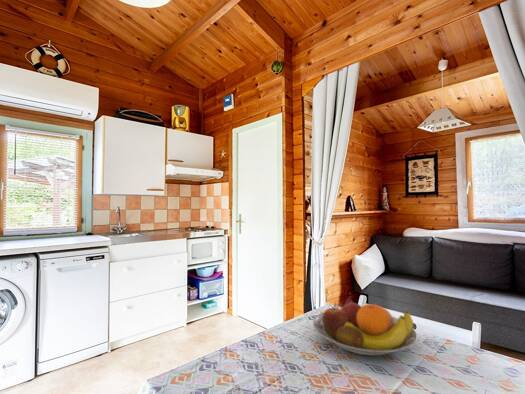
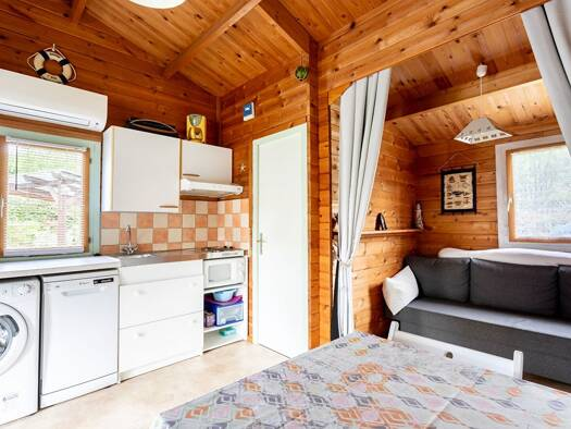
- fruit bowl (362, 322)
